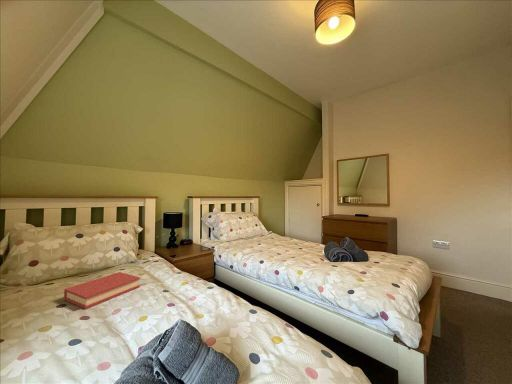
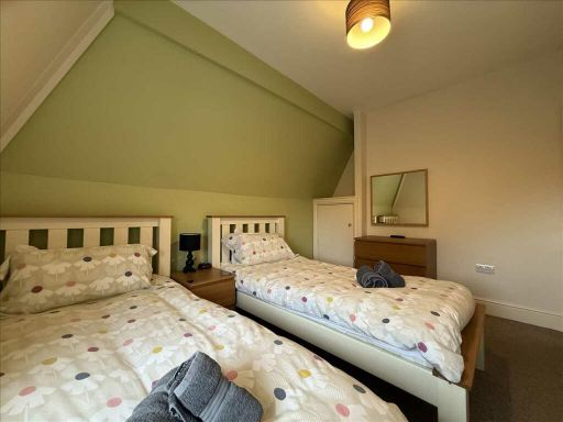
- hardback book (104, 287)
